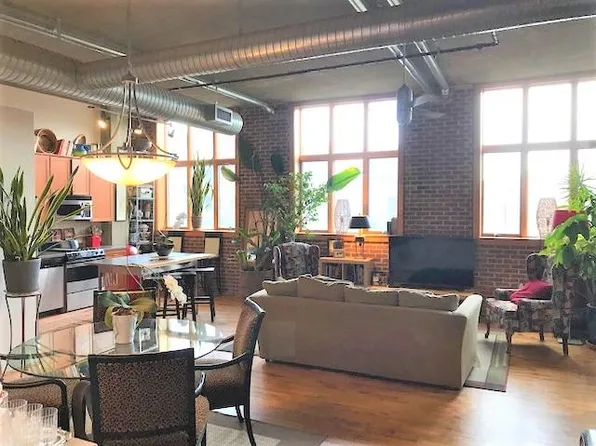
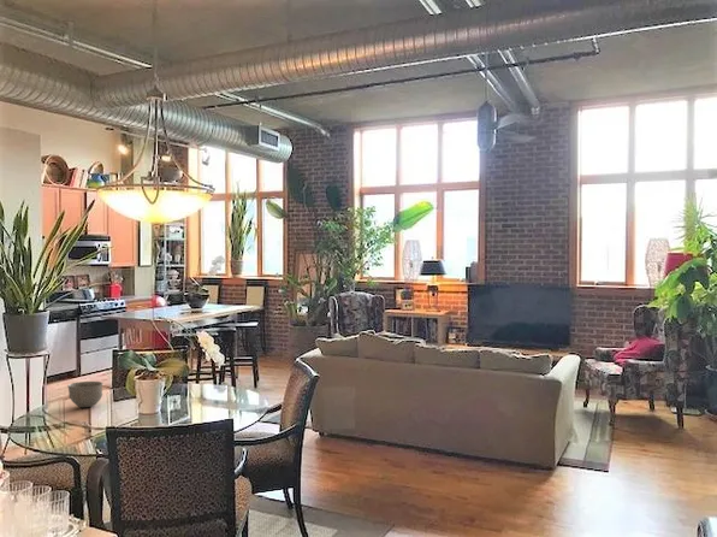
+ bowl (85, 395)
